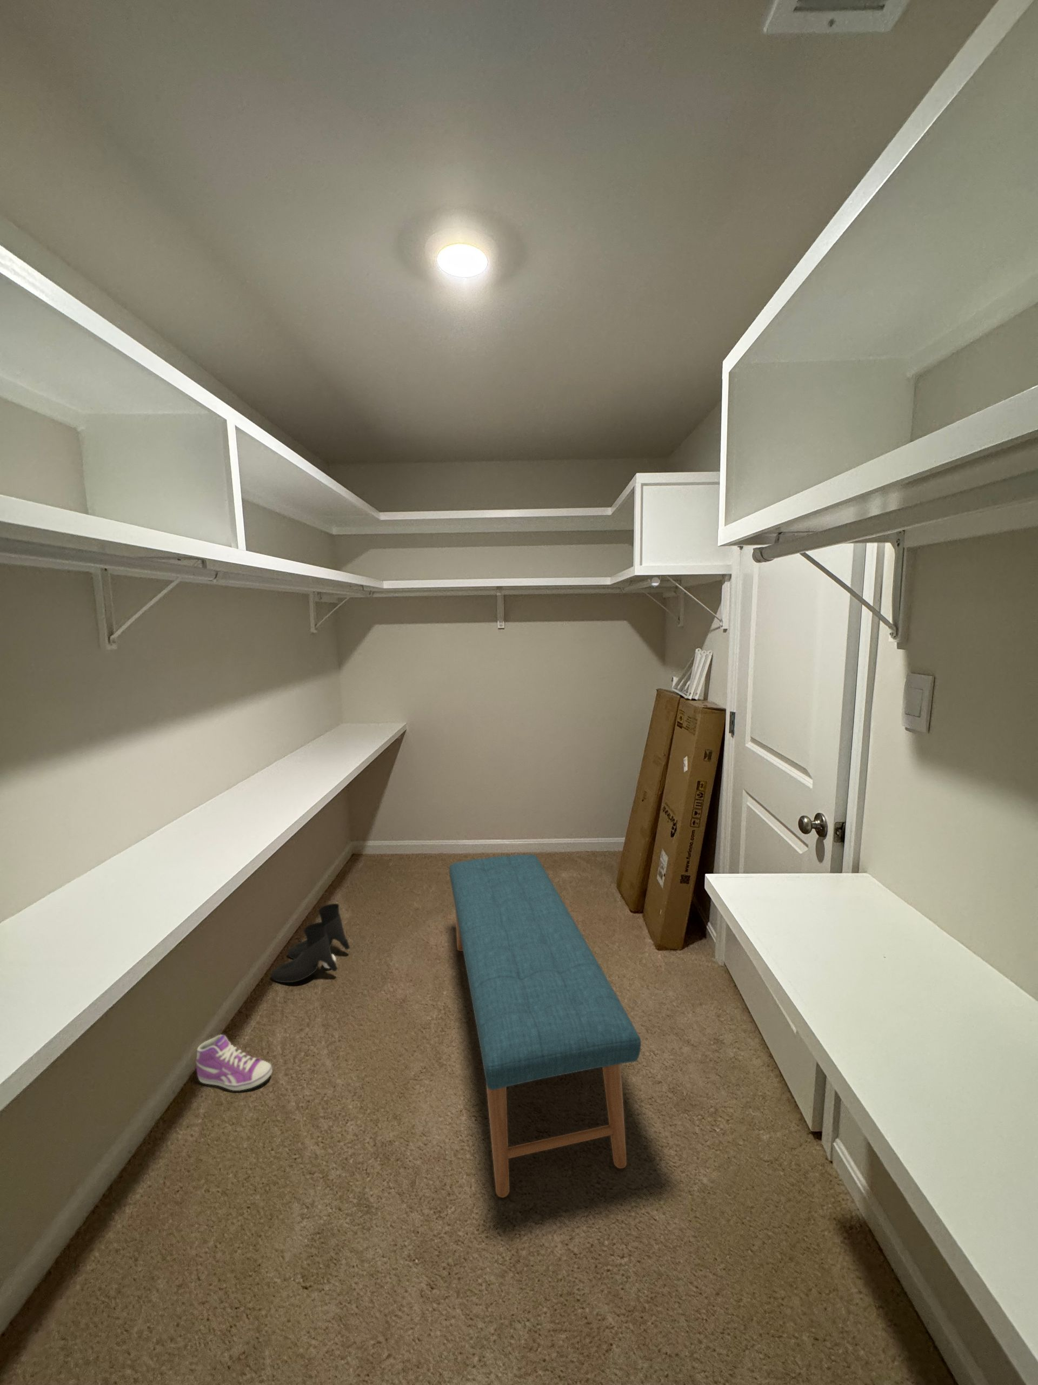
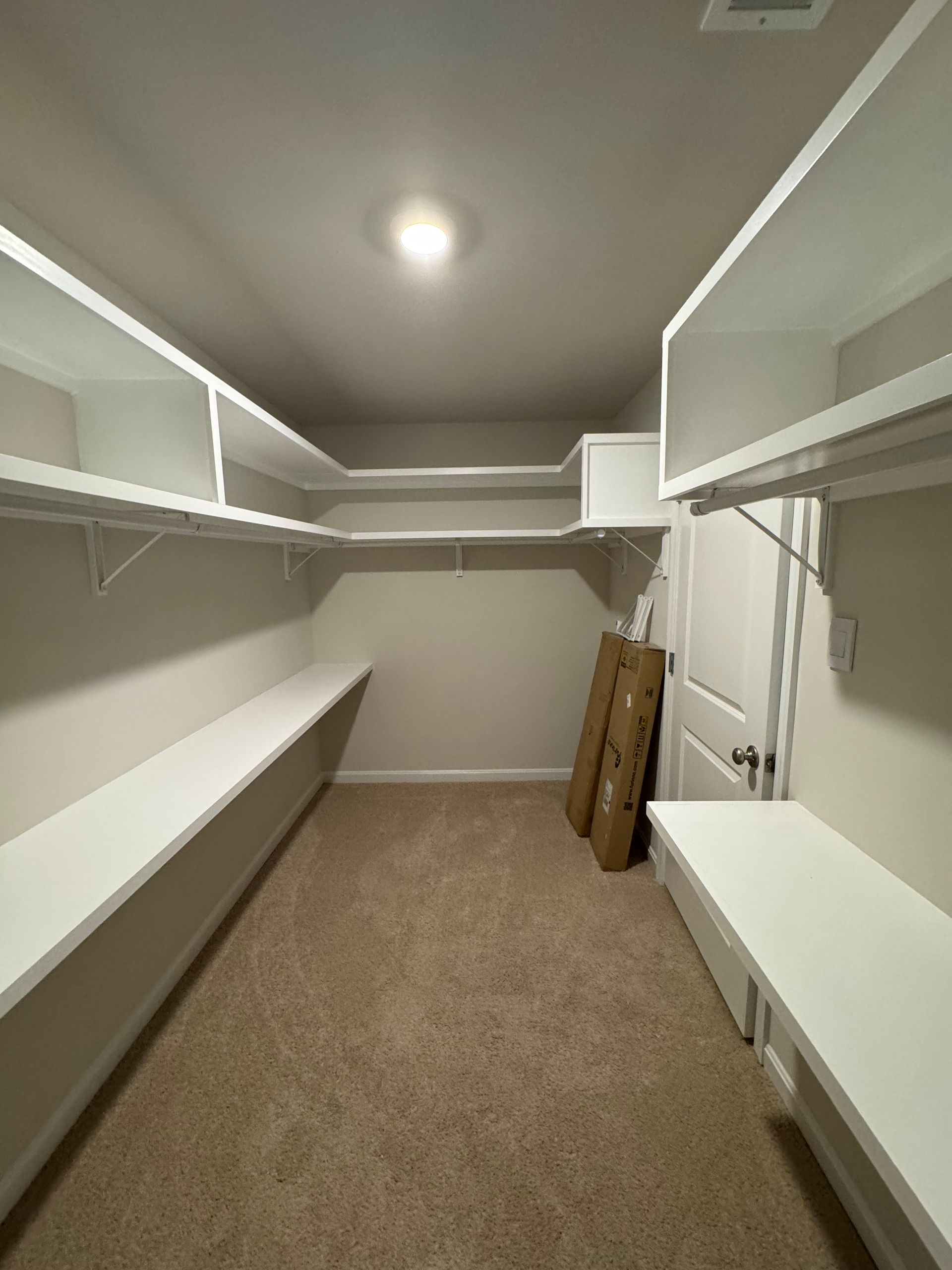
- bench (520, 974)
- boots (310, 940)
- sneaker (232, 1059)
